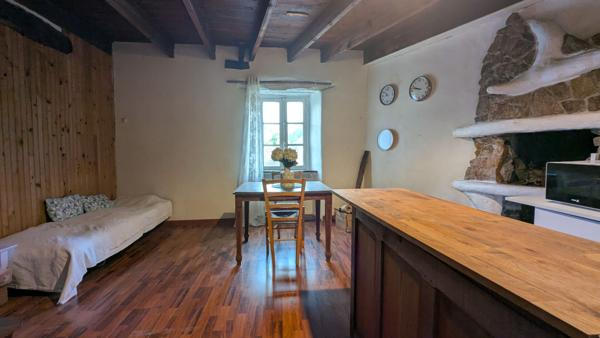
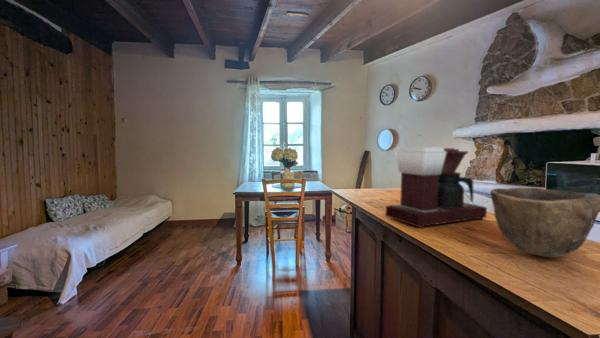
+ coffee maker (437, 183)
+ bowl (539, 222)
